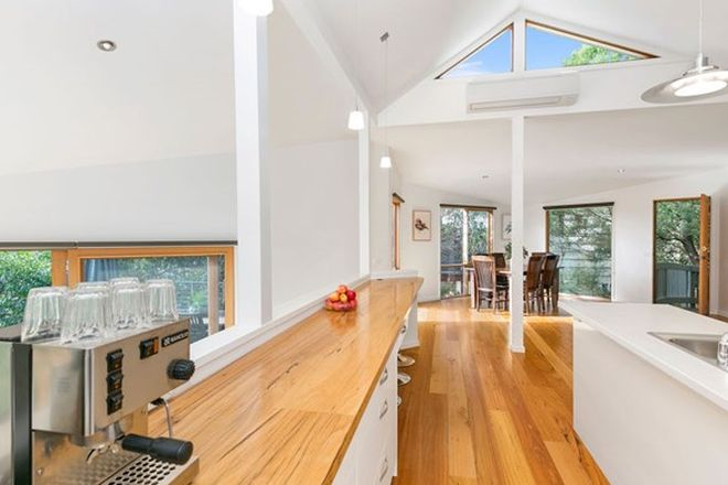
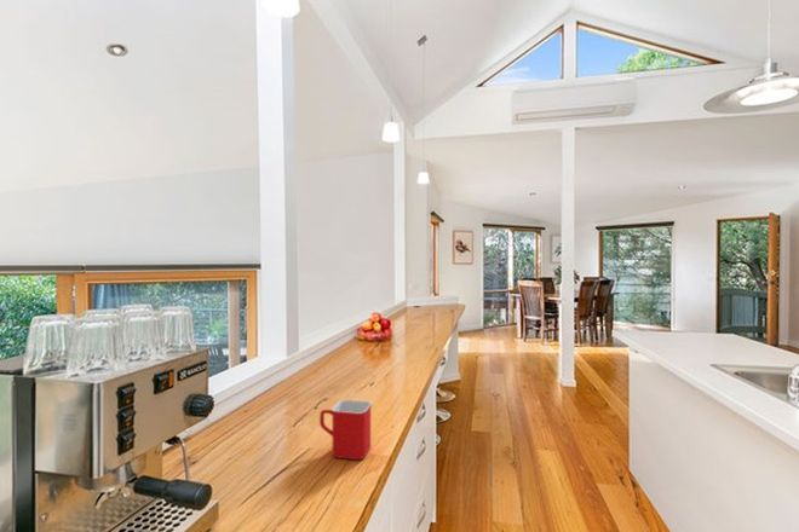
+ mug (344, 427)
